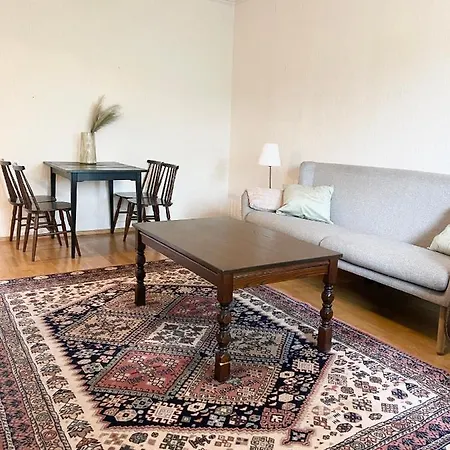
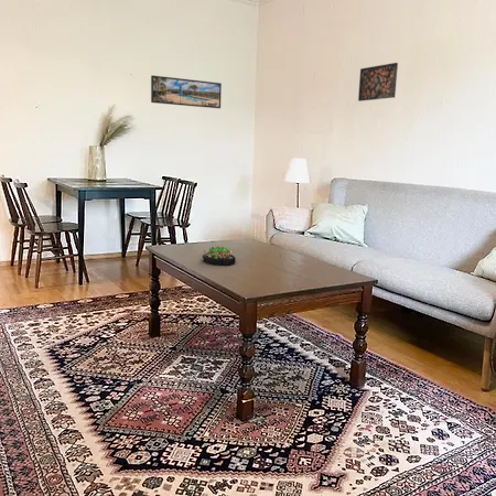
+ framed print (377, 83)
+ succulent plant (218, 254)
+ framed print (186, 93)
